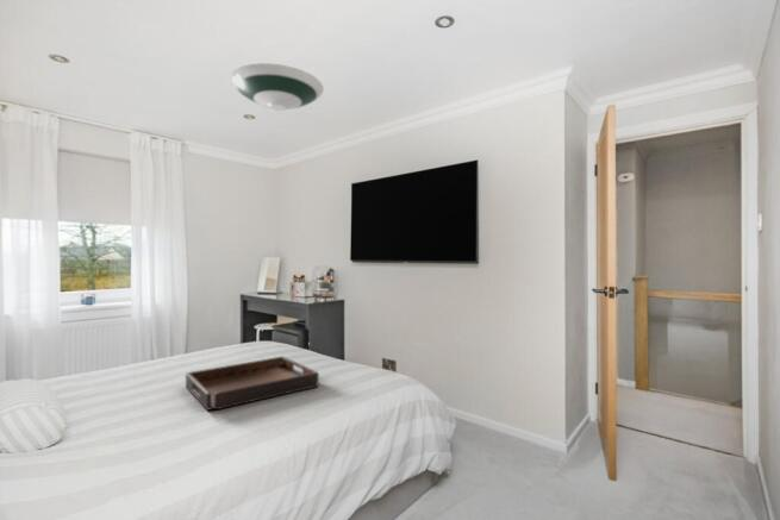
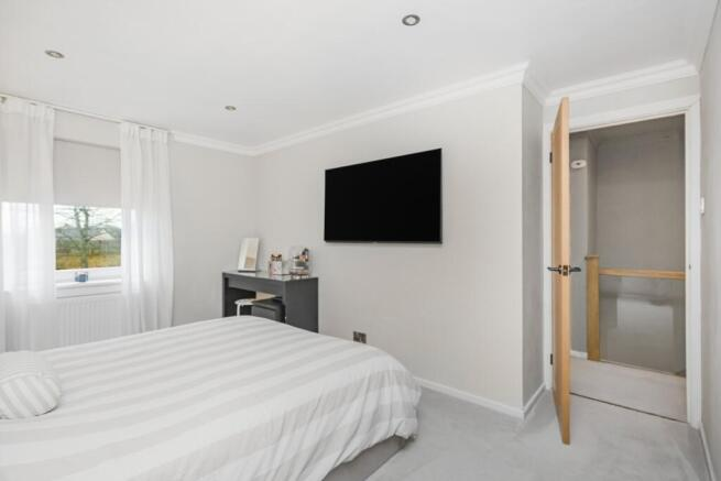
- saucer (277, 96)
- serving tray (251, 378)
